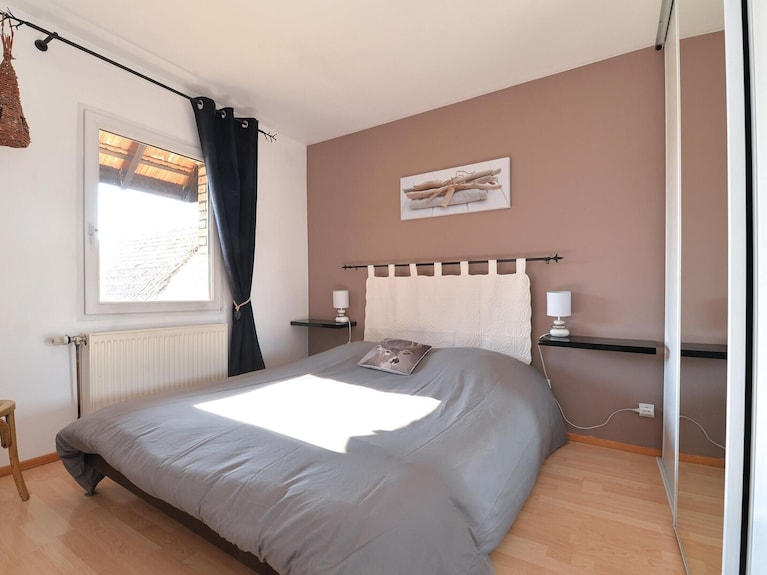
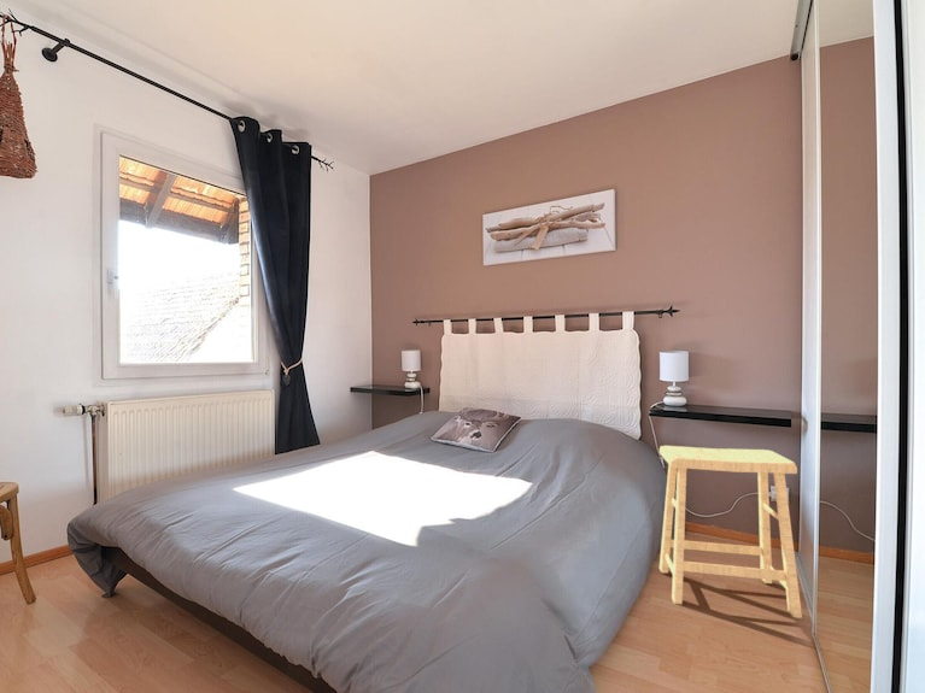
+ stool (722, 544)
